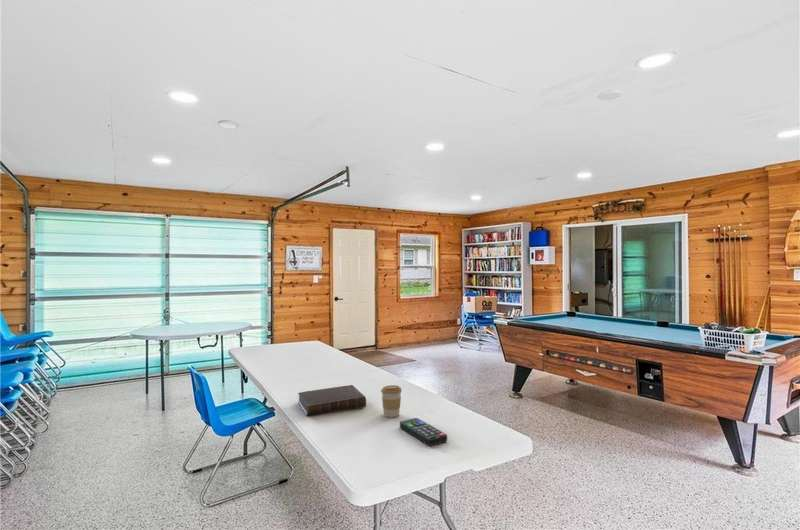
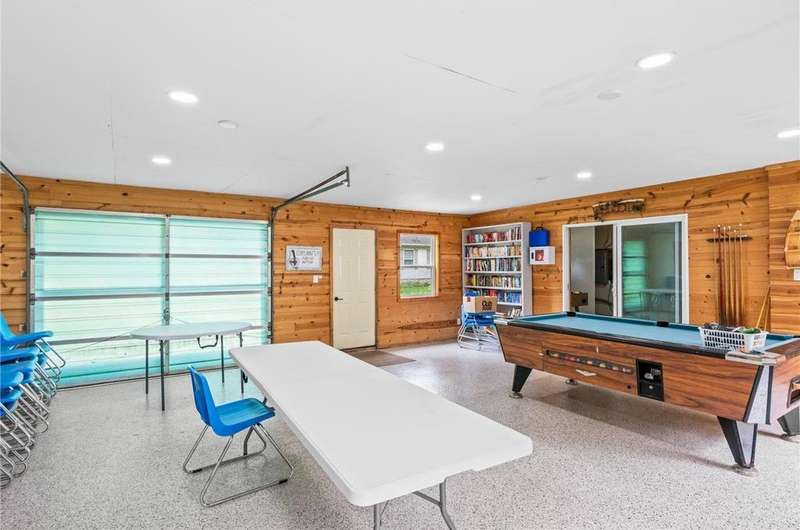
- remote control (422, 430)
- coffee cup (391, 400)
- book (331, 399)
